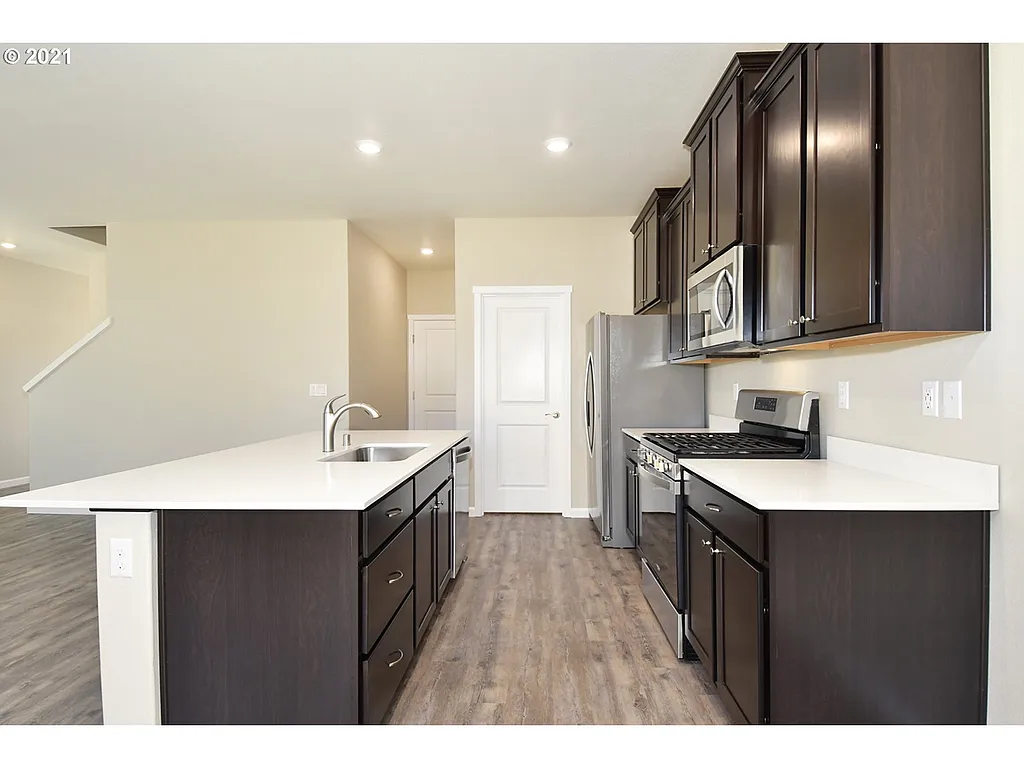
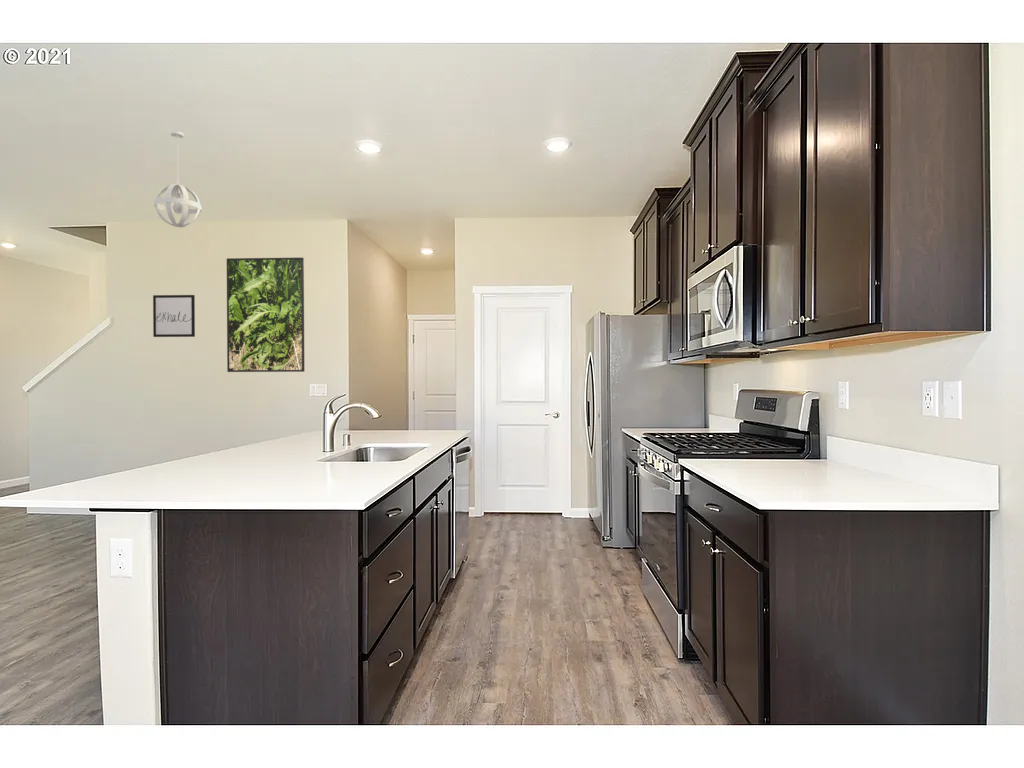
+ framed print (265, 315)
+ pendant light (178, 180)
+ wall art (173, 316)
